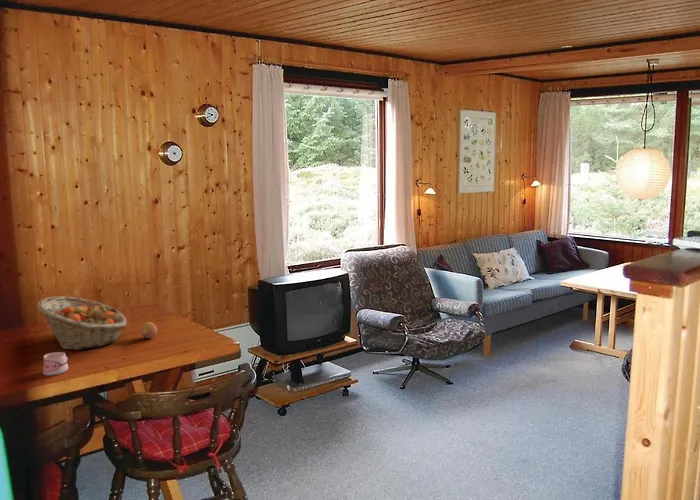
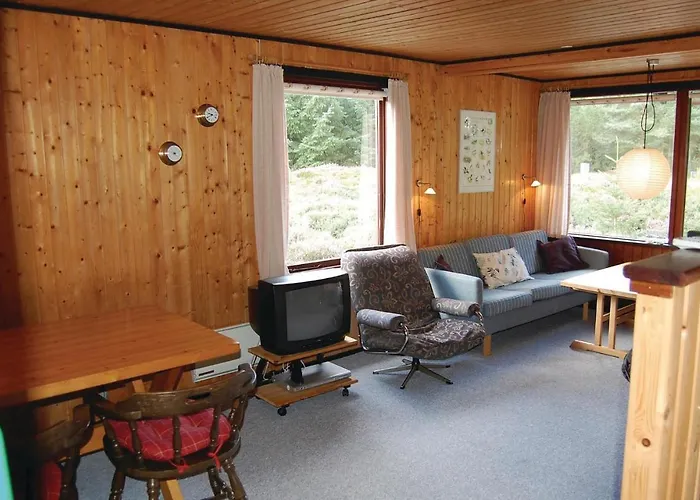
- fruit basket (83, 319)
- fruit (148, 329)
- mug (56, 362)
